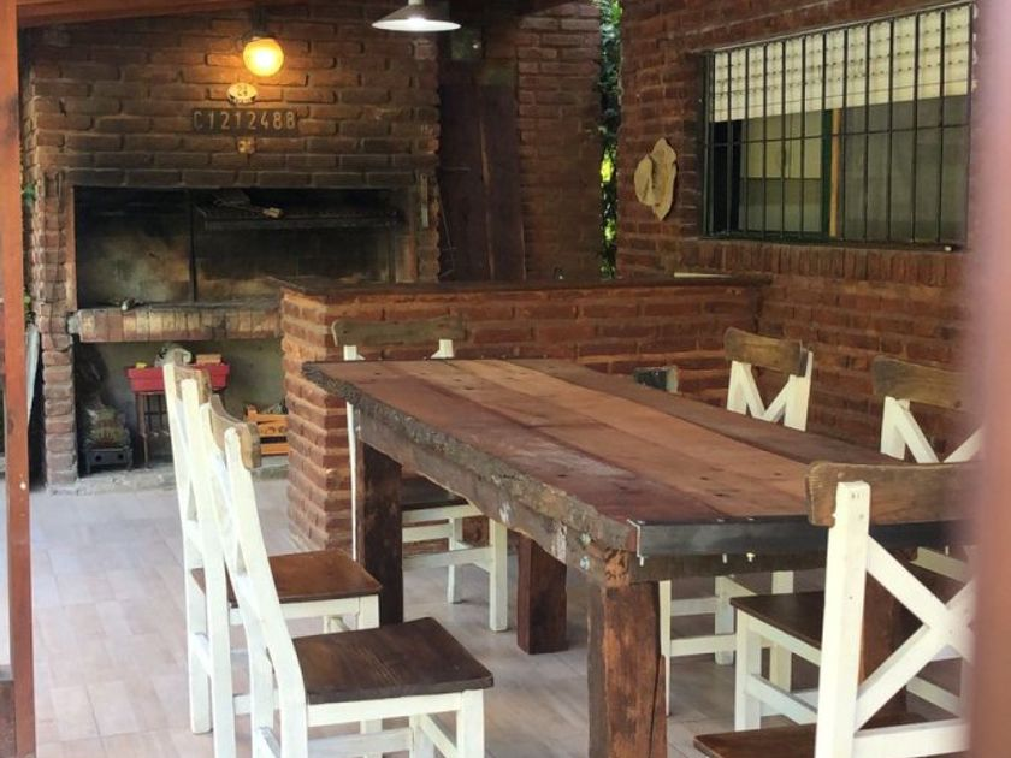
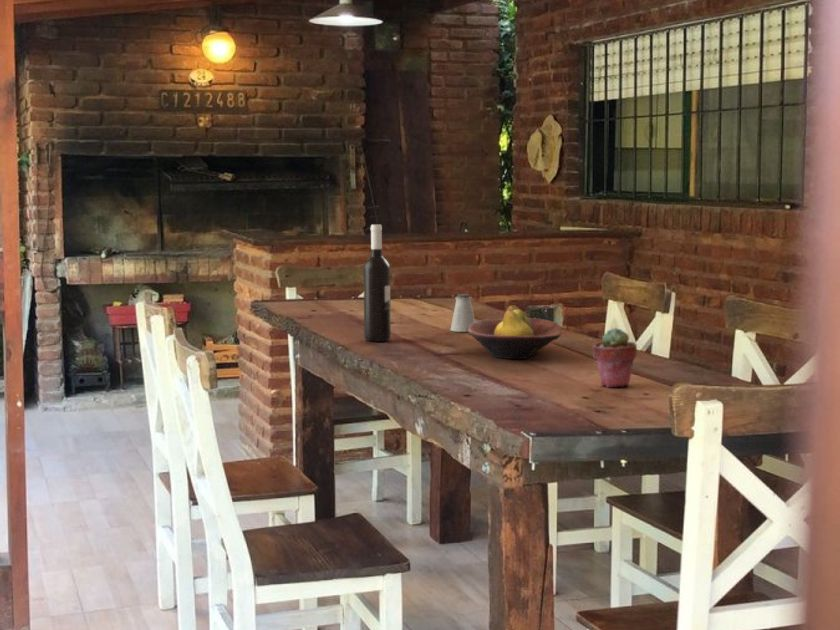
+ potted succulent (614, 356)
+ fruit bowl (514, 329)
+ wine bottle (376, 282)
+ saltshaker (463, 312)
